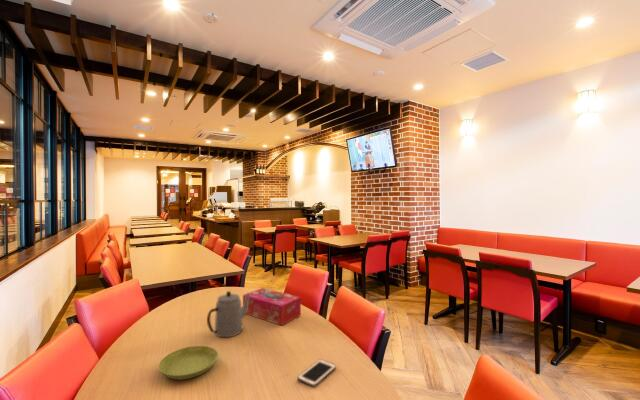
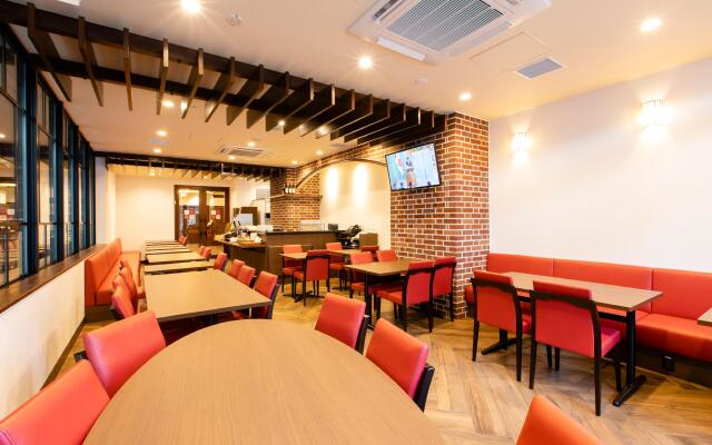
- teapot (230, 310)
- cell phone (317, 372)
- tissue box (271, 305)
- saucer (189, 363)
